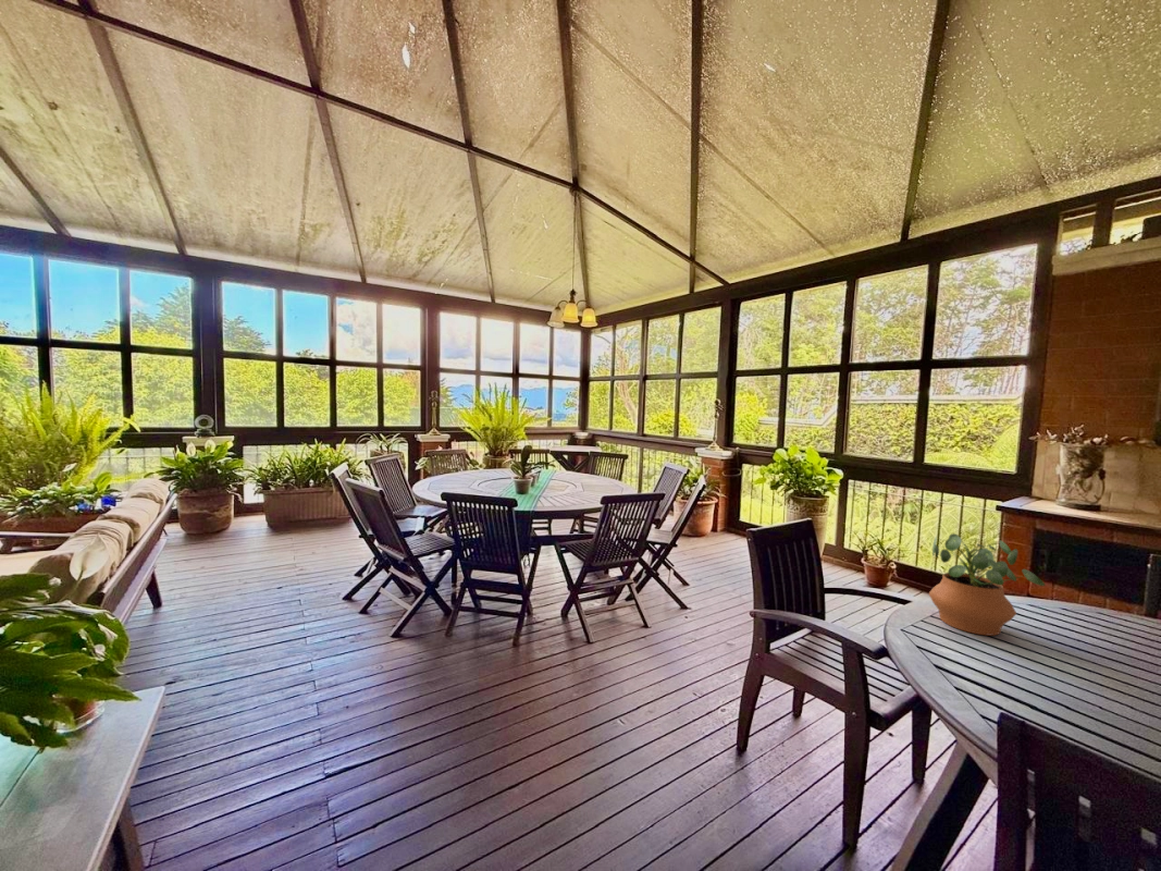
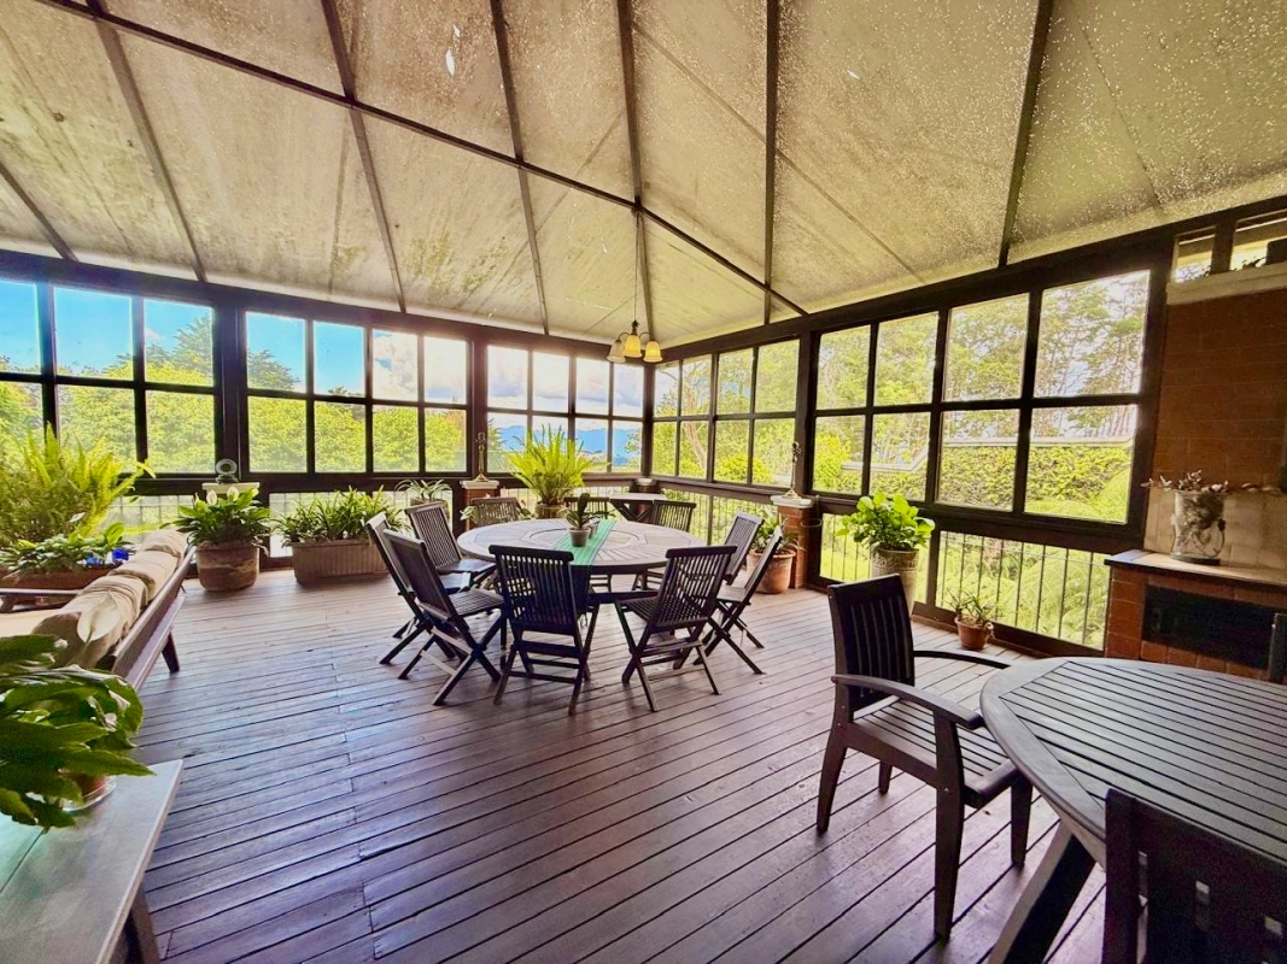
- potted plant (983, 582)
